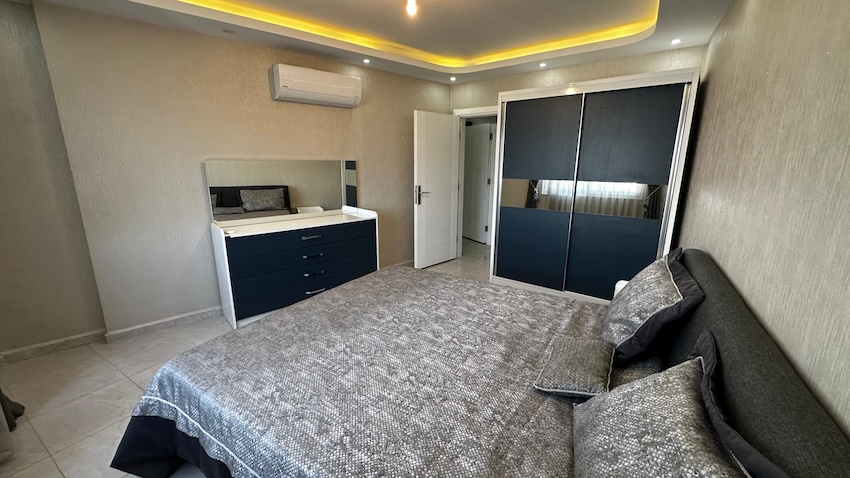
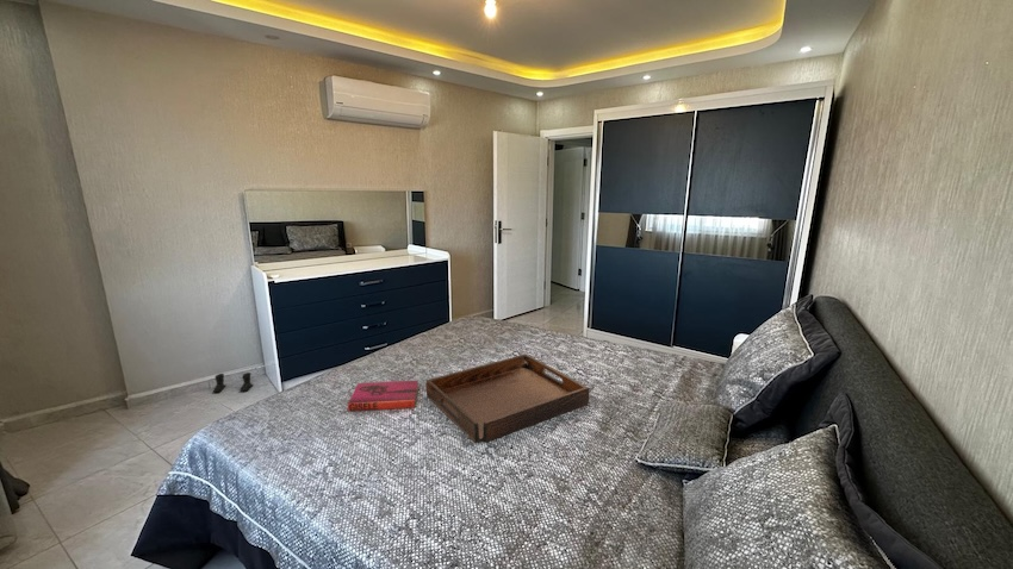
+ serving tray (505, 390)
+ hardback book (385, 394)
+ boots (224, 384)
